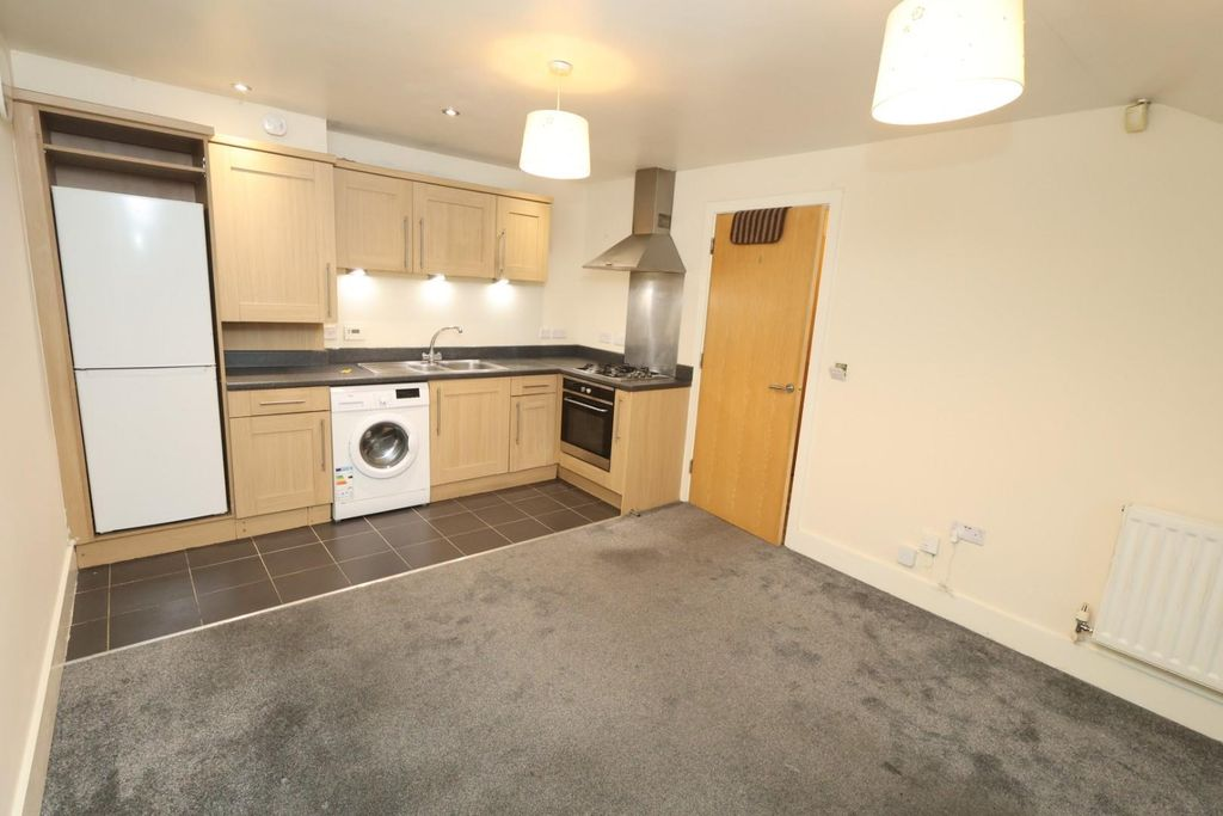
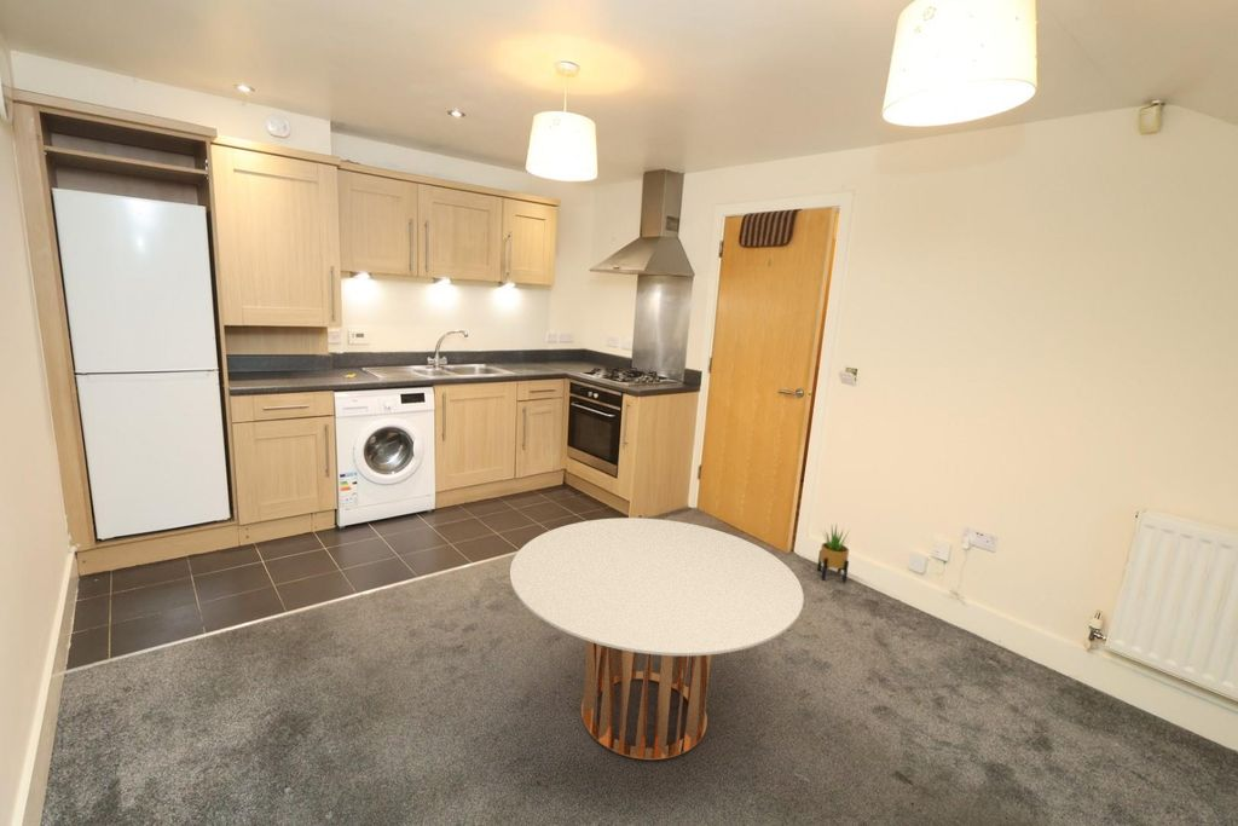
+ potted plant (834, 551)
+ round table (649, 641)
